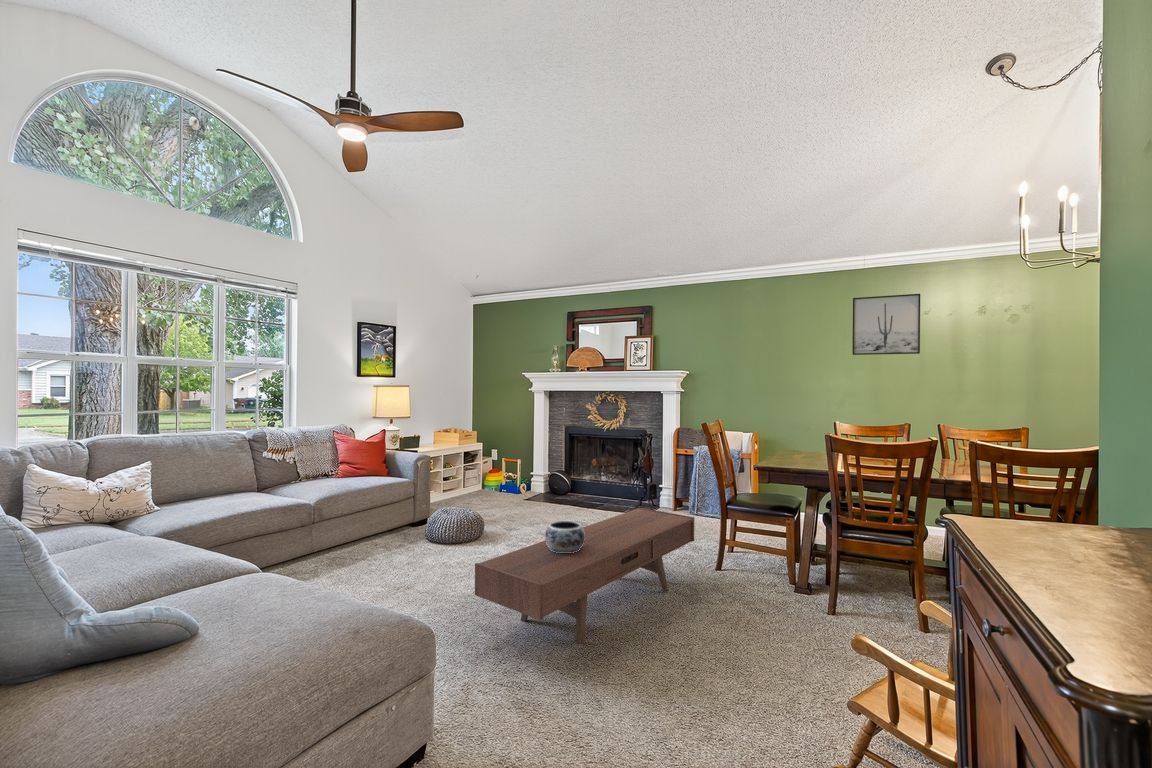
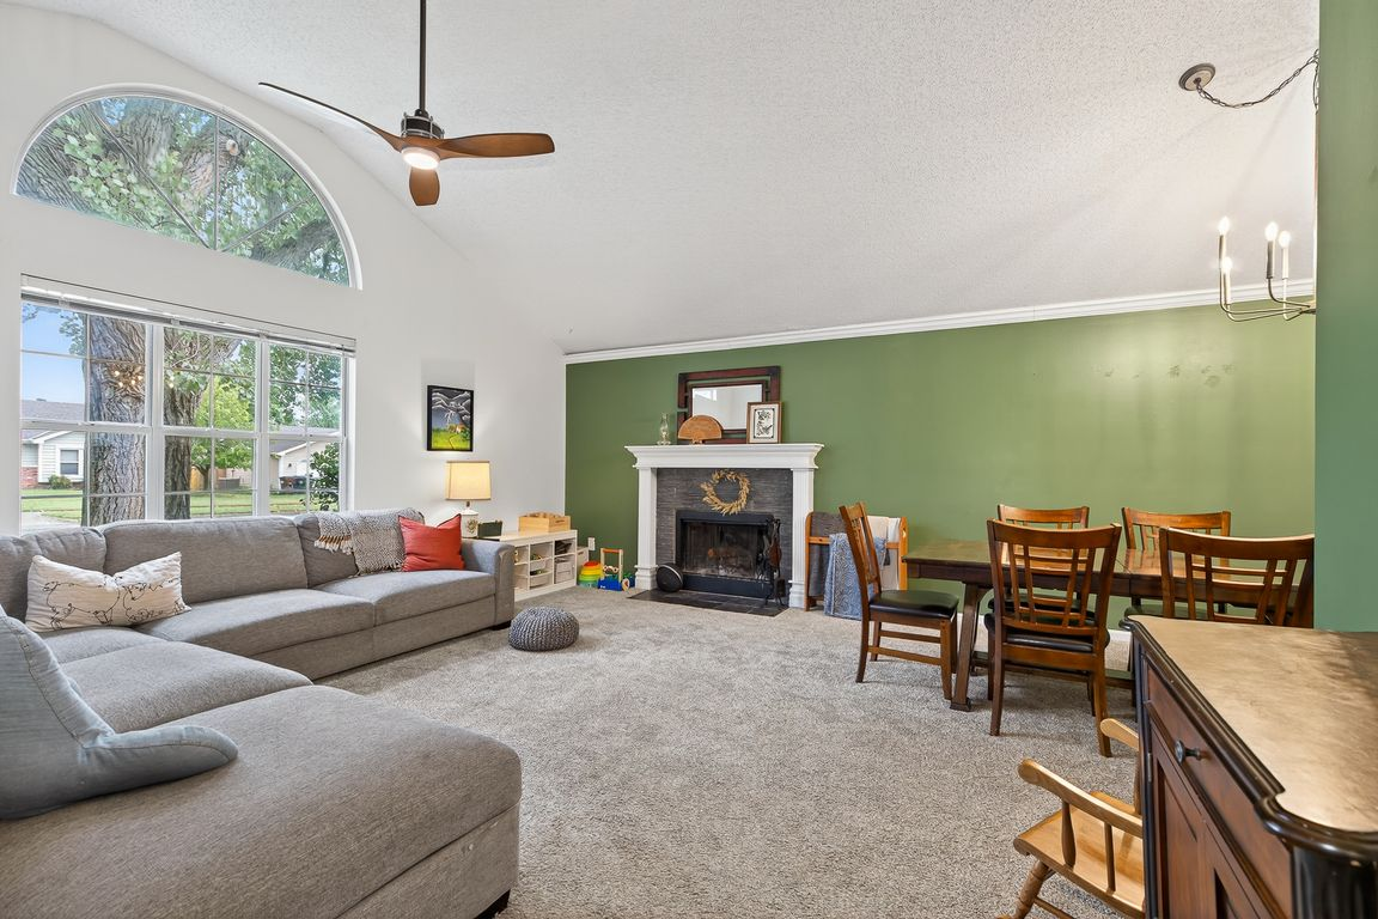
- wall art (885, 325)
- coffee table (600, 571)
- decorative bowl (565, 535)
